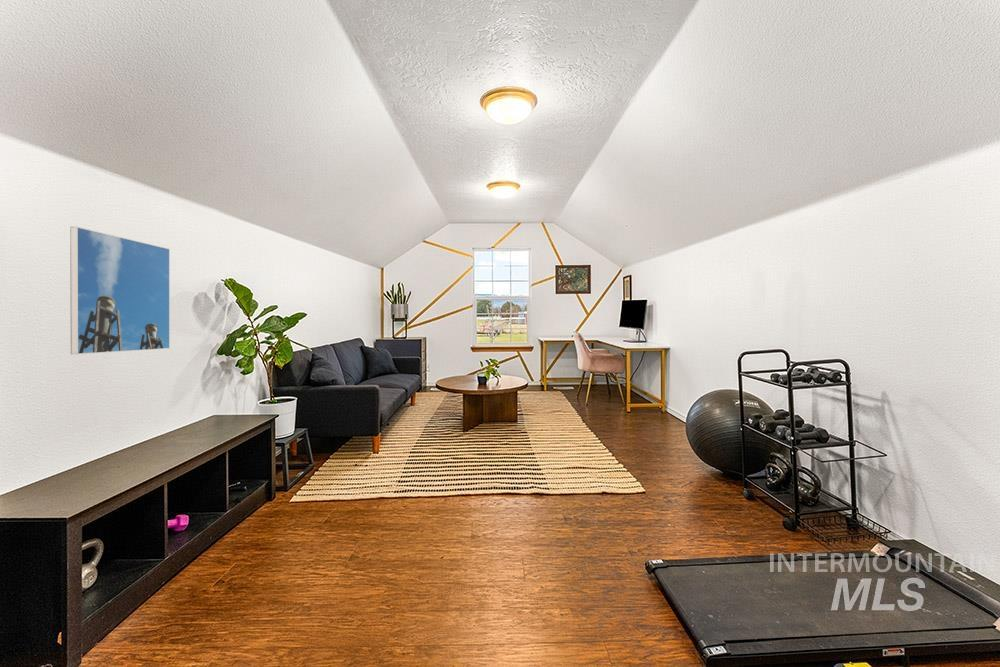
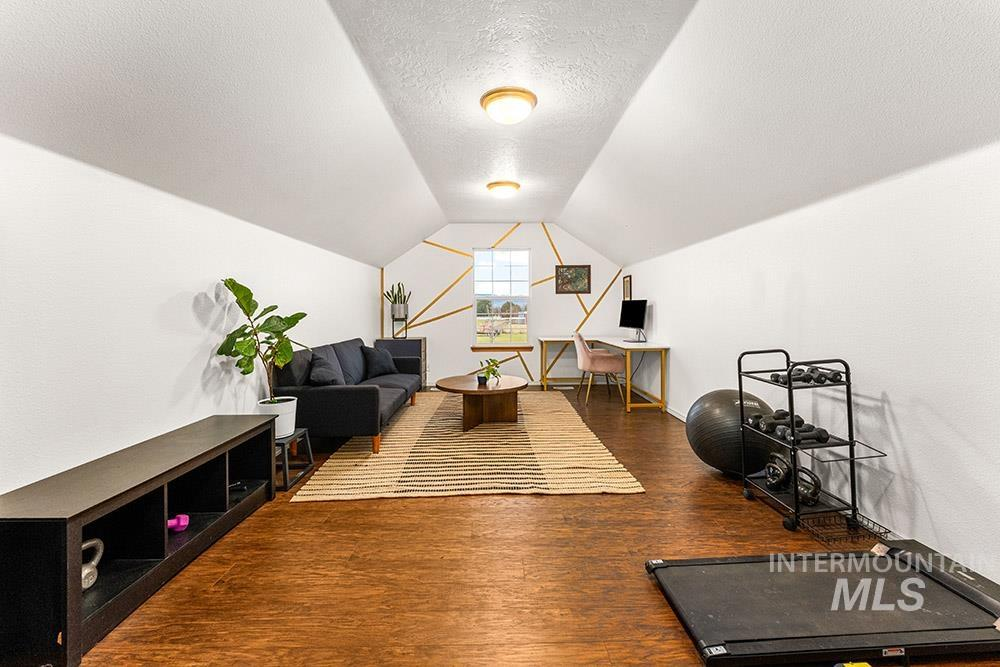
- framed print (126, 295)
